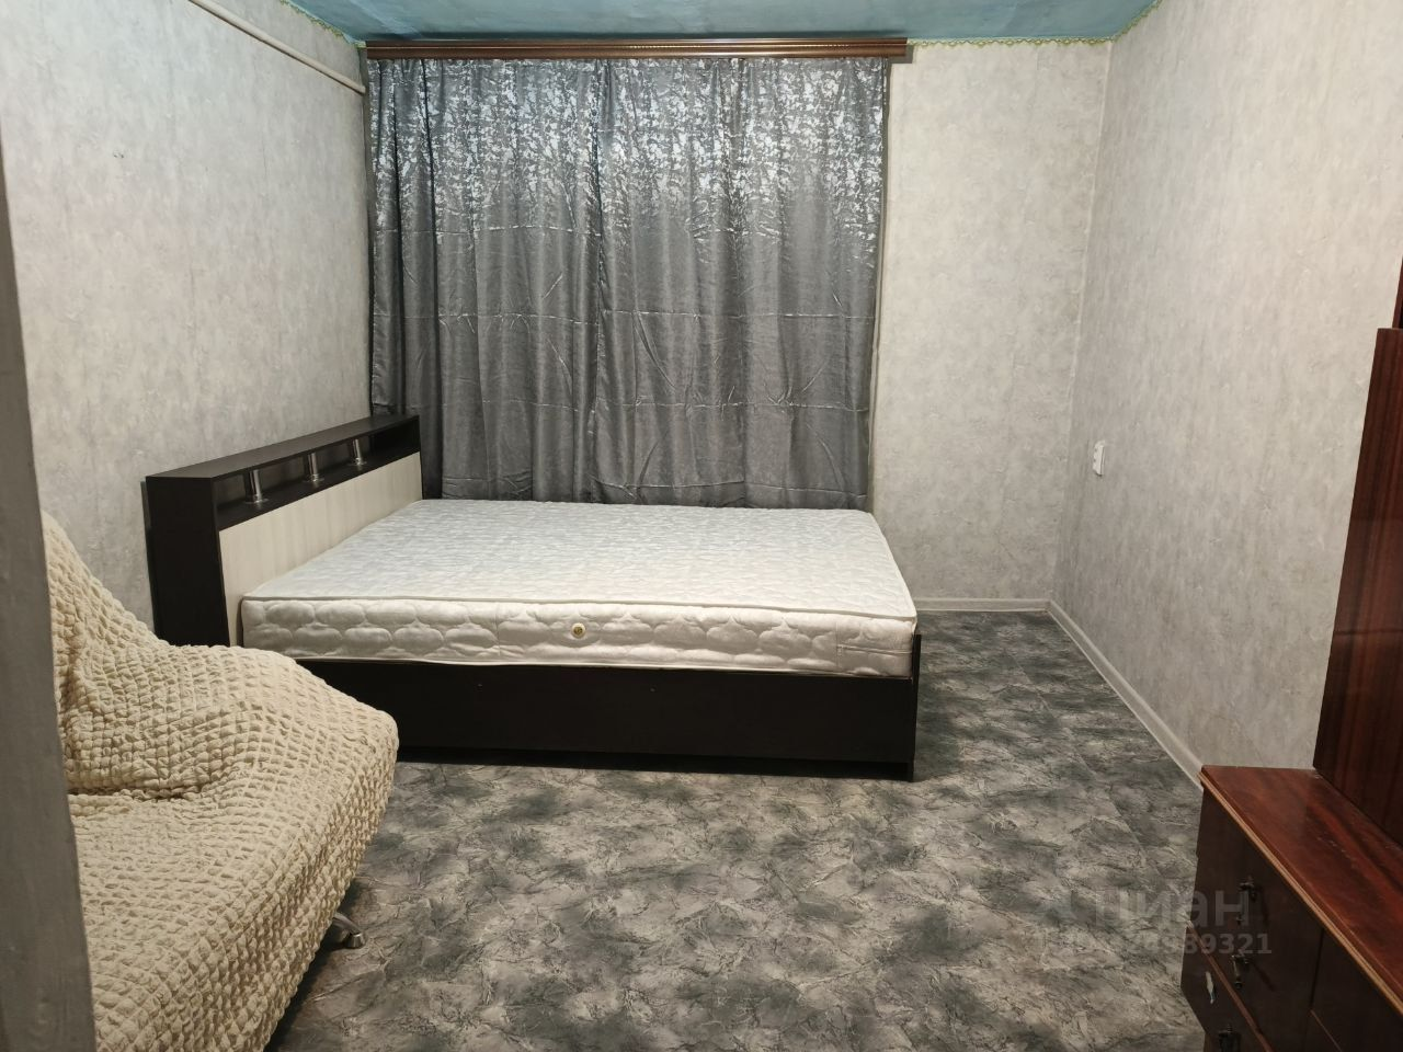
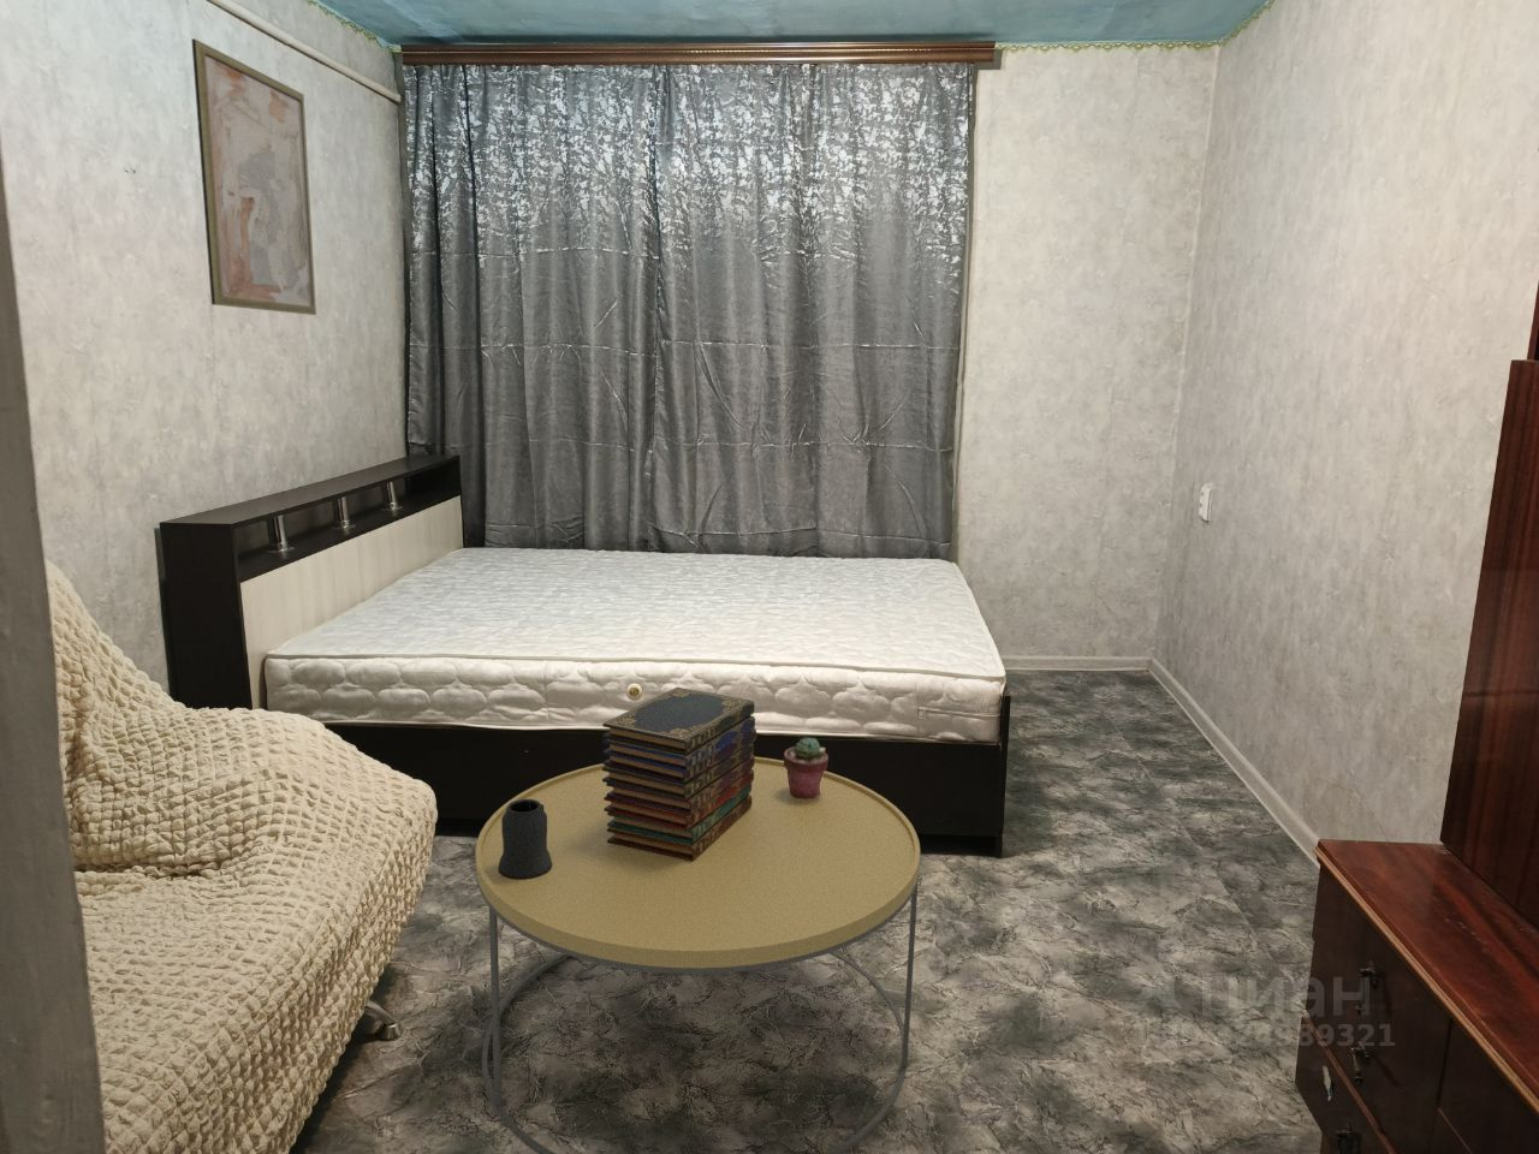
+ wall art (261, 192)
+ potted succulent (806, 760)
+ coffee table (698, 935)
+ mug (527, 825)
+ book stack (681, 762)
